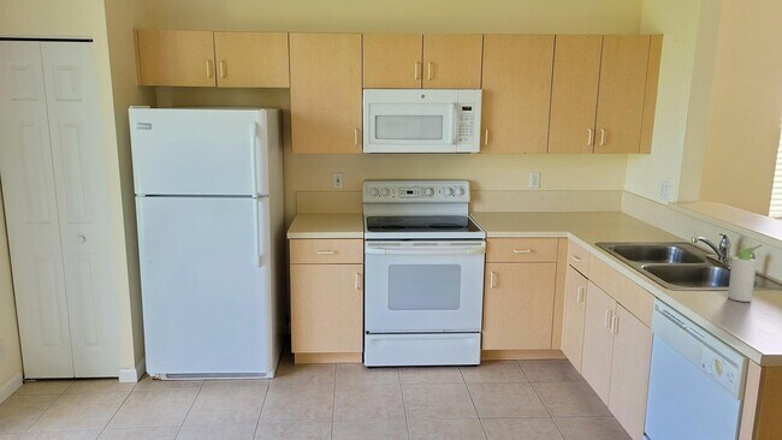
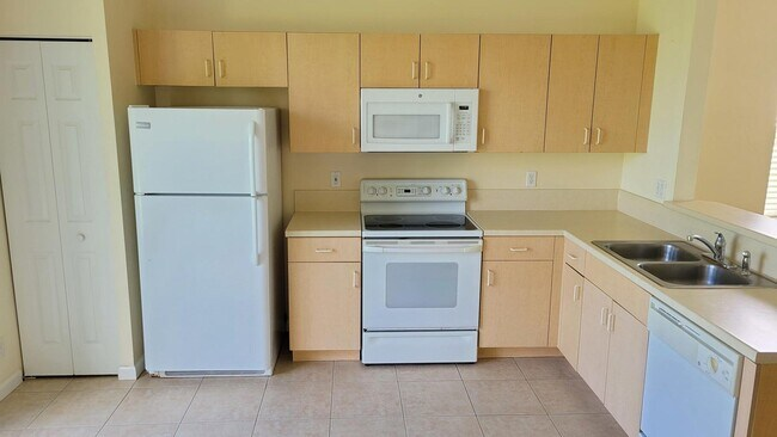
- bottle (745, 270)
